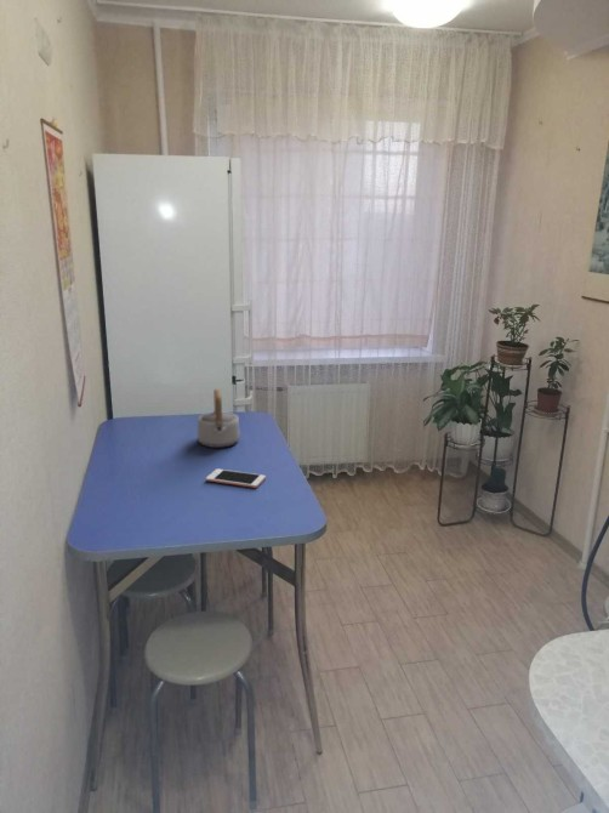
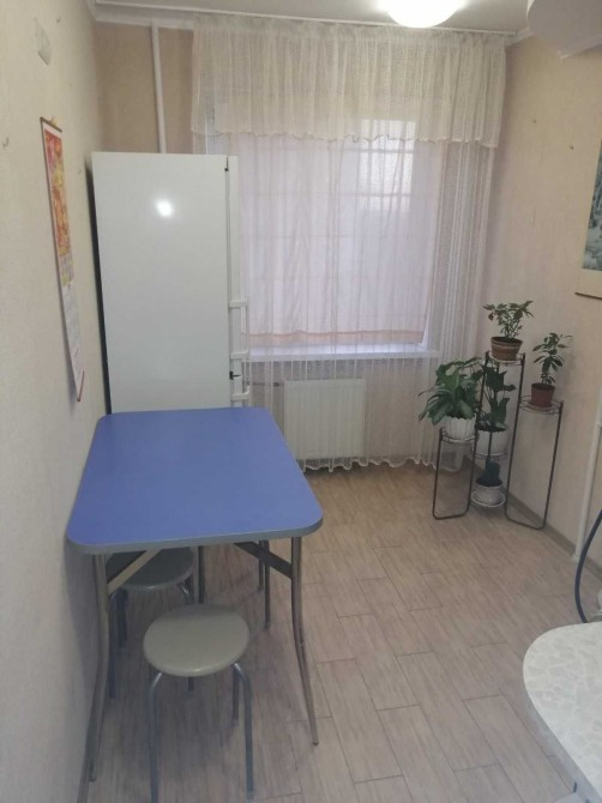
- teapot (218, 419)
- cell phone (235, 478)
